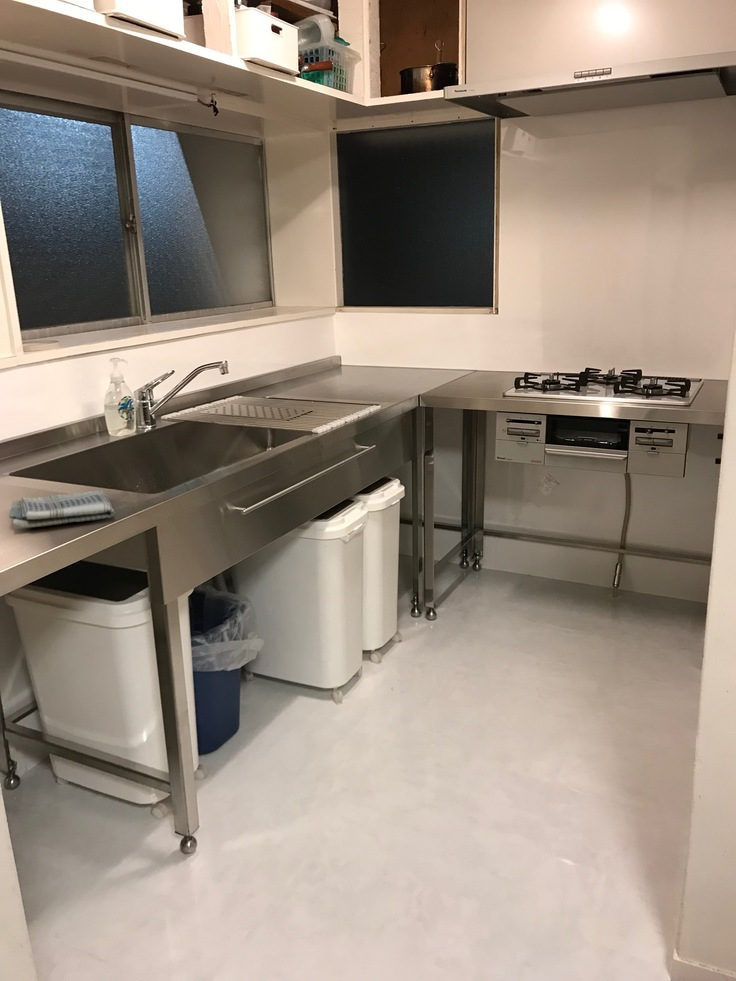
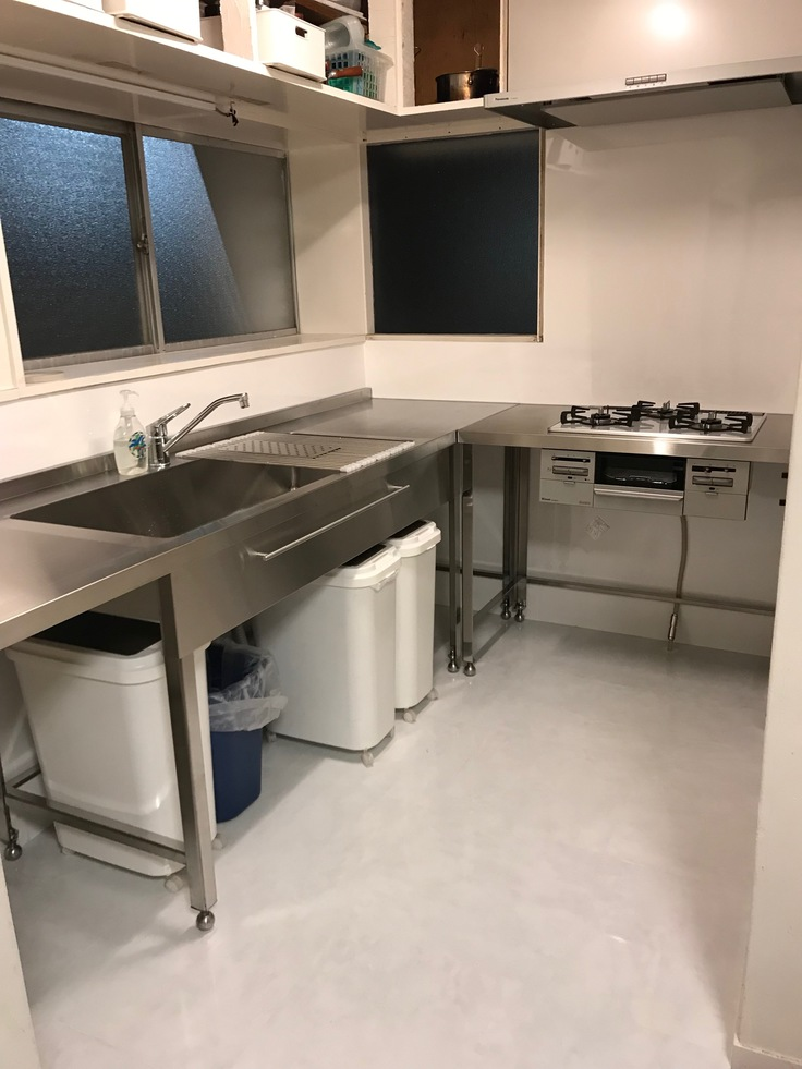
- dish towel (60, 505)
